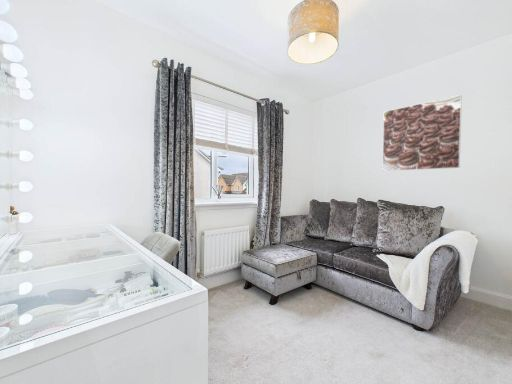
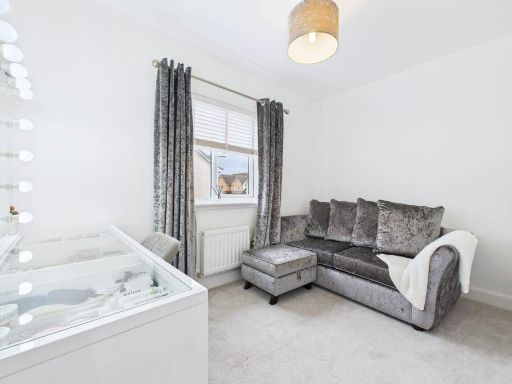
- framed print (418, 137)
